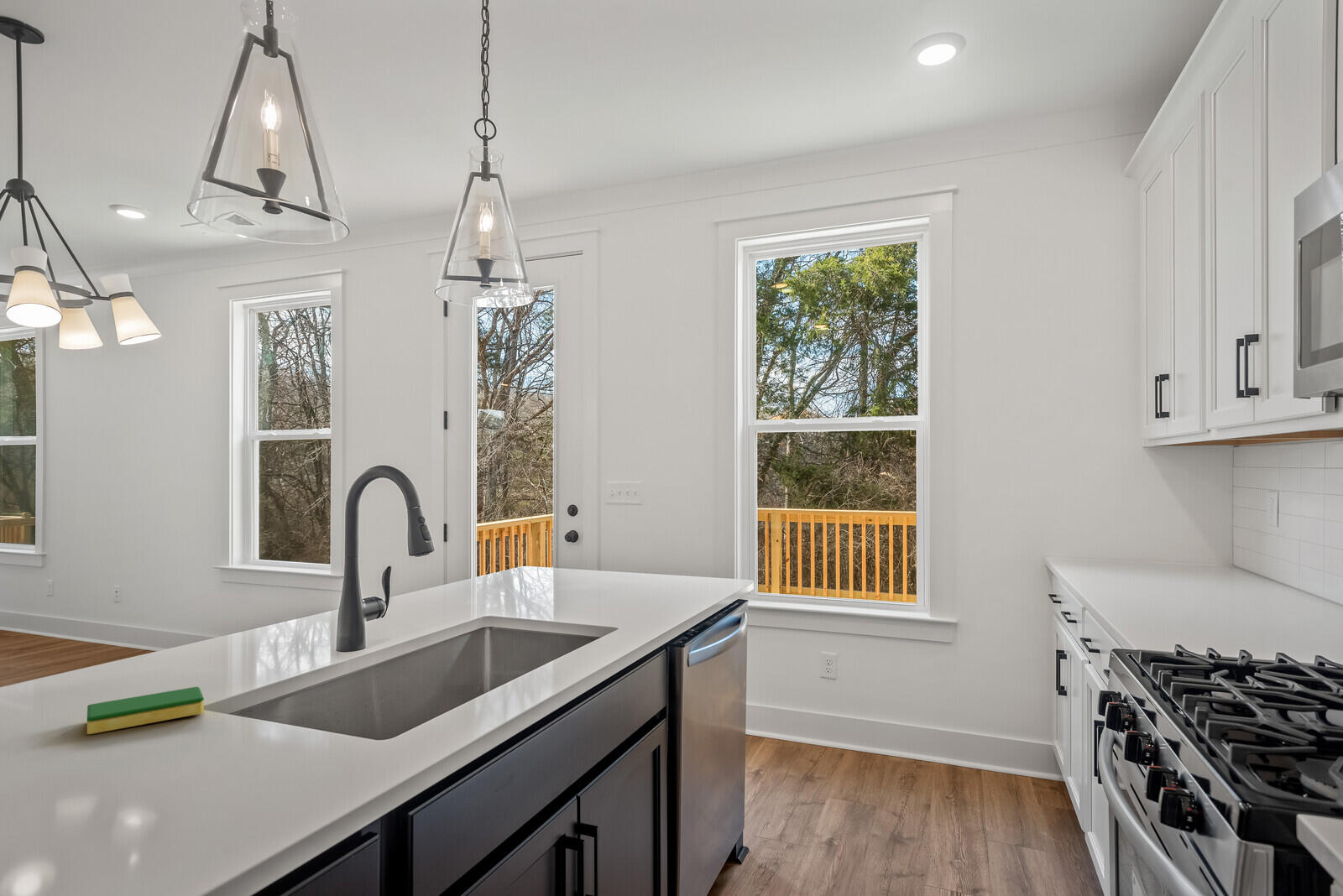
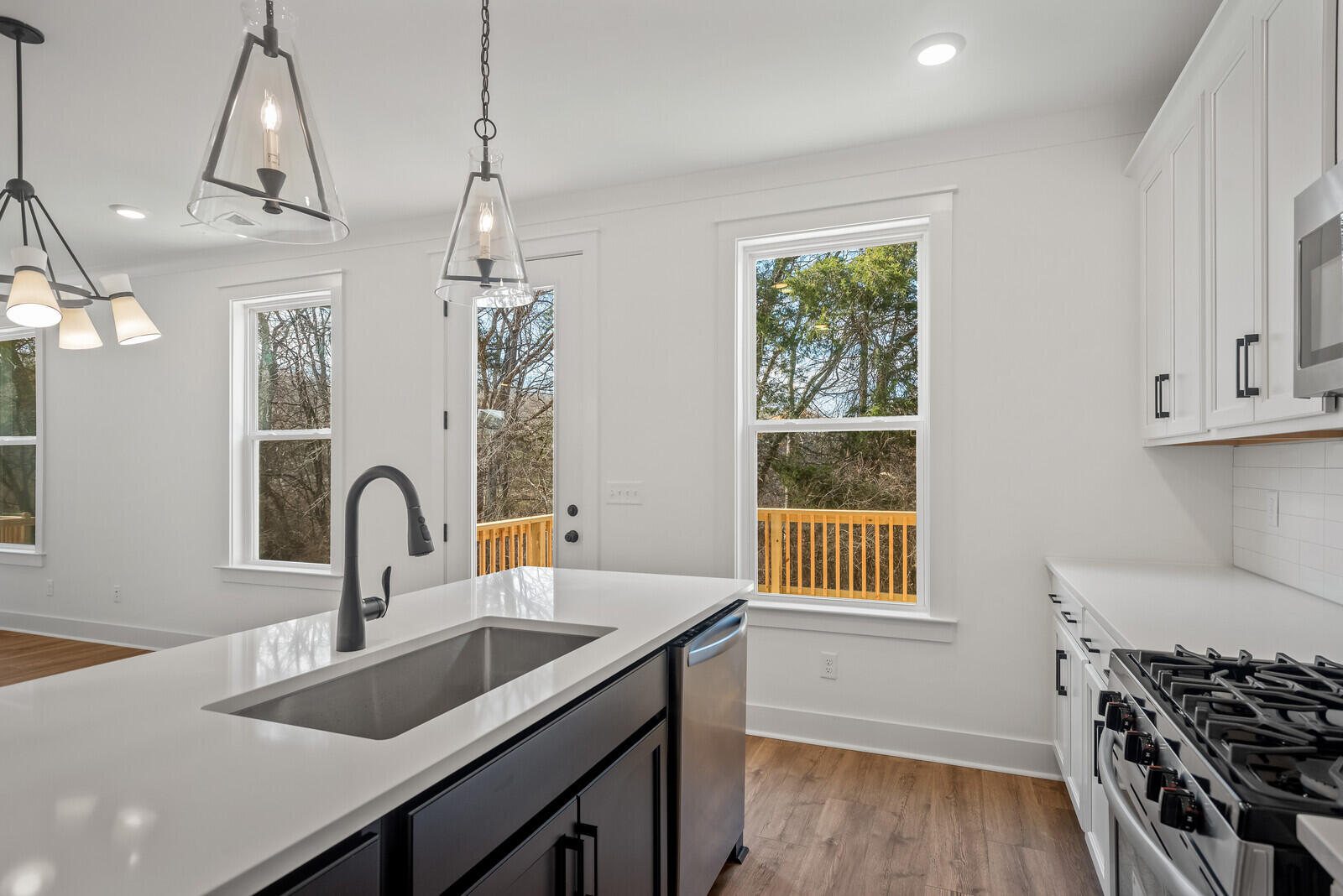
- dish sponge (146, 709)
